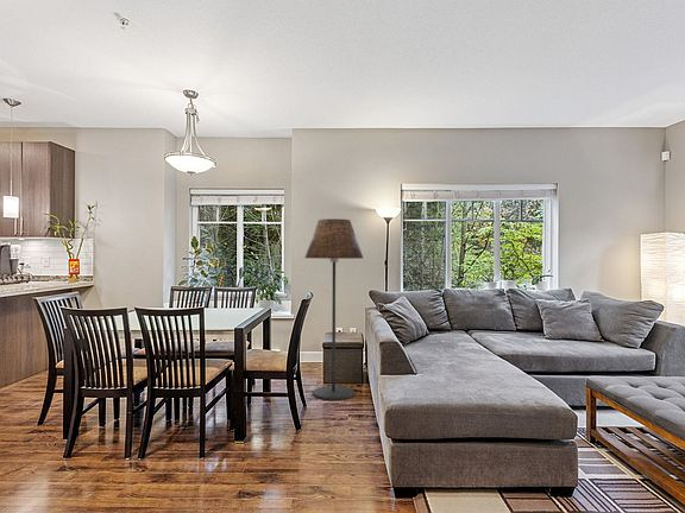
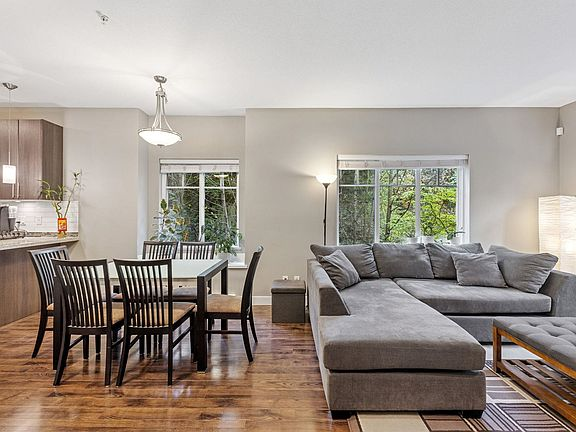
- floor lamp (333, 306)
